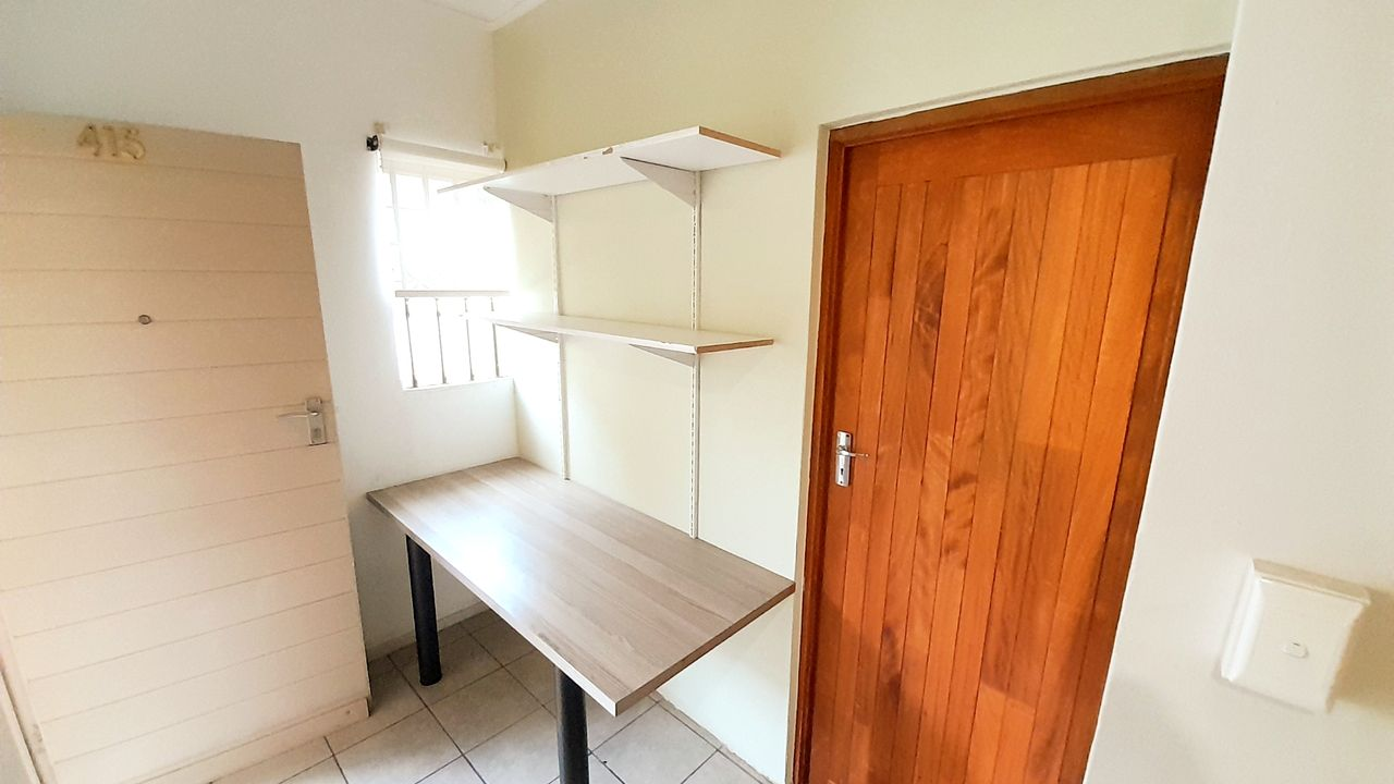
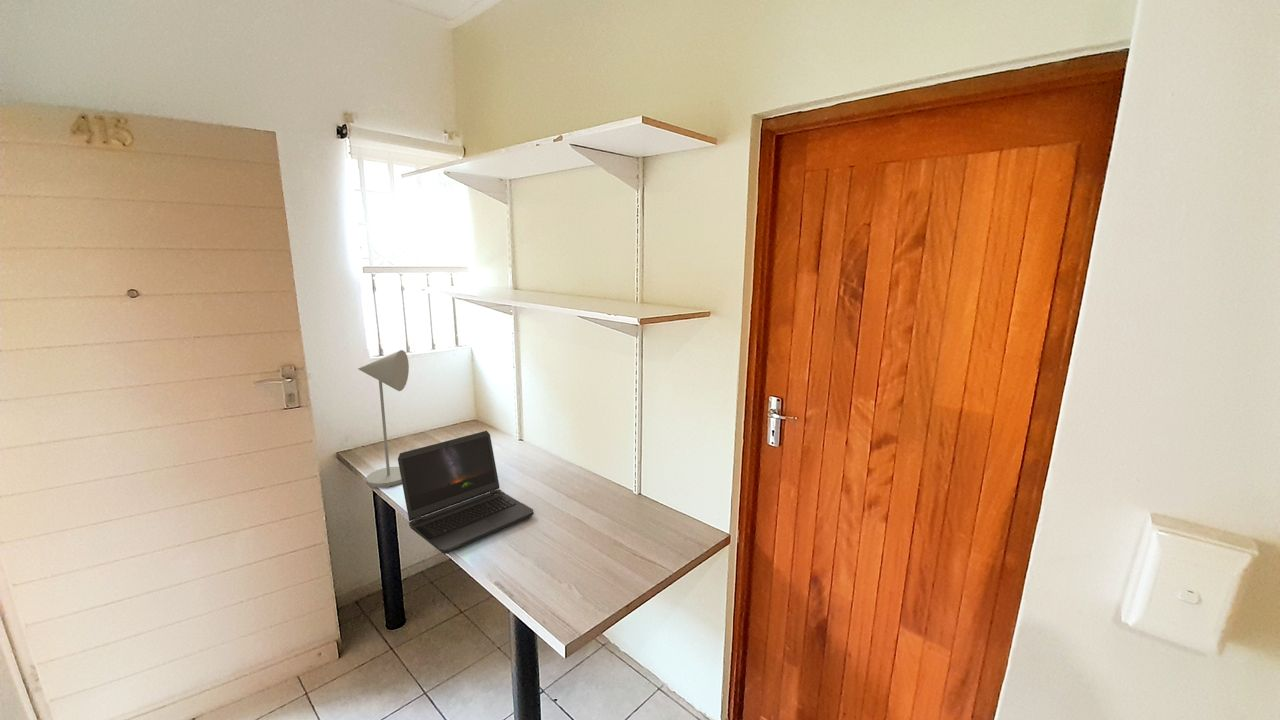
+ laptop computer (468, 486)
+ desk lamp (383, 416)
